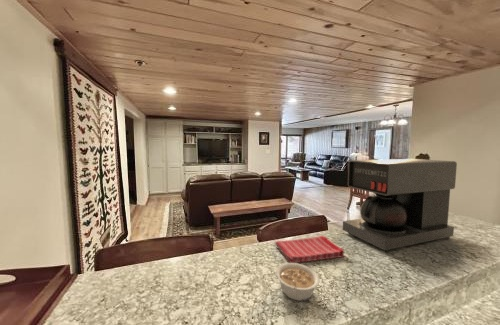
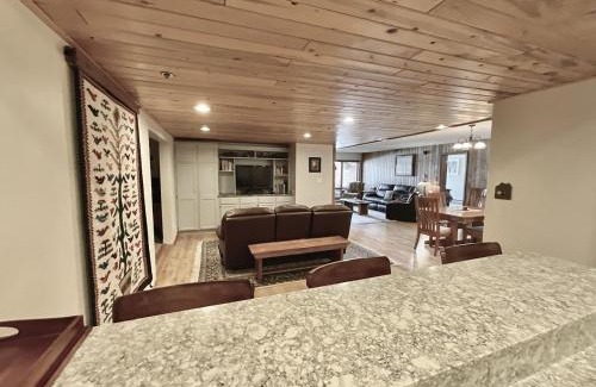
- dish towel (308, 247)
- legume (297, 282)
- coffee maker (398, 198)
